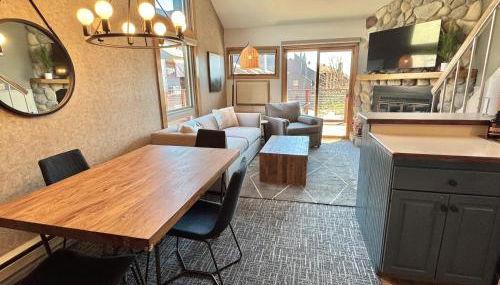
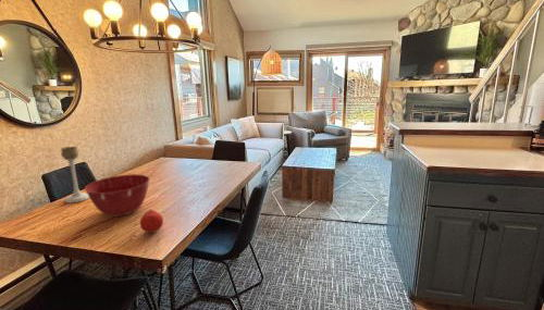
+ candle holder (73, 173)
+ mixing bowl (120, 197)
+ fruit (151, 220)
